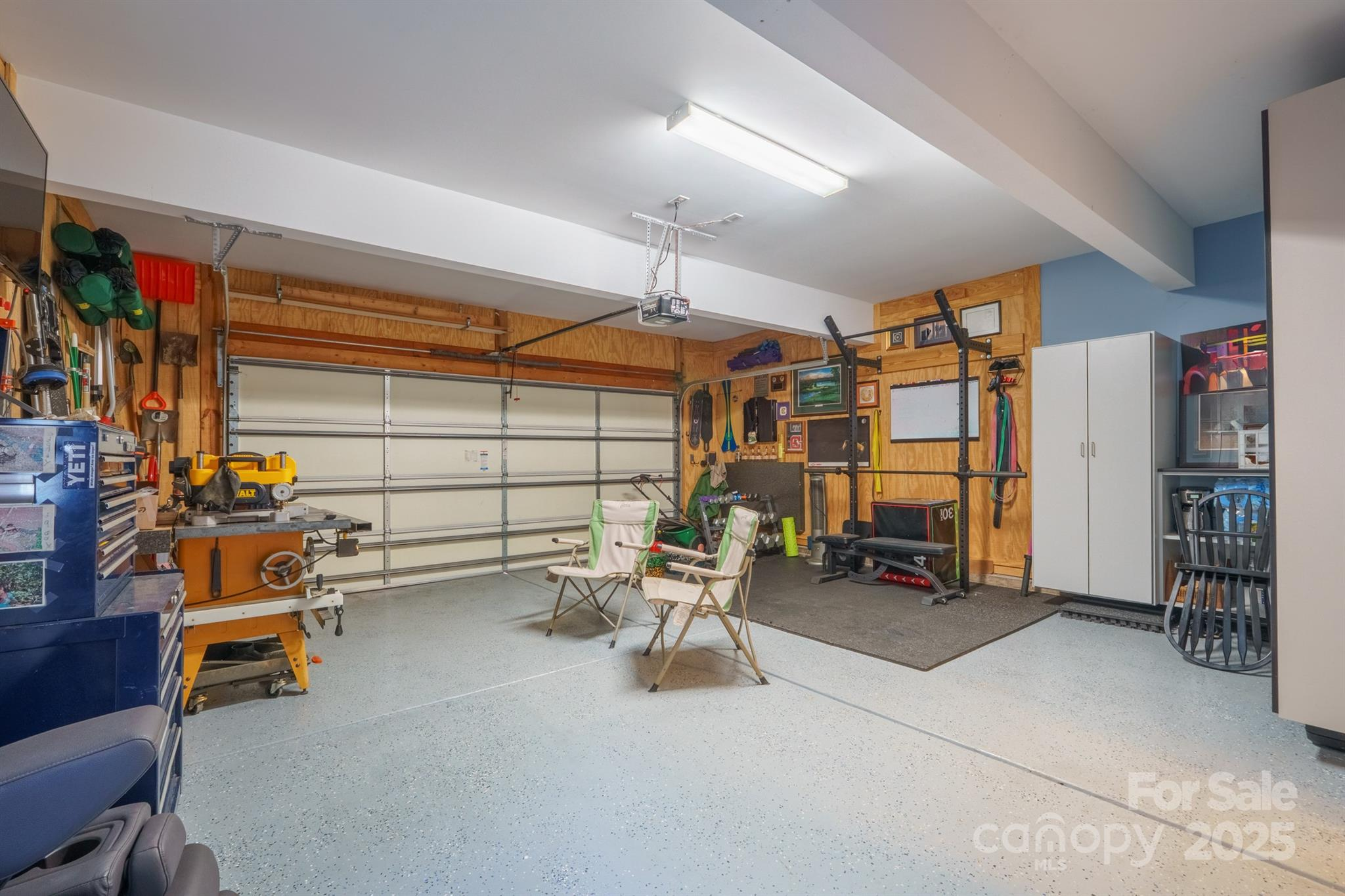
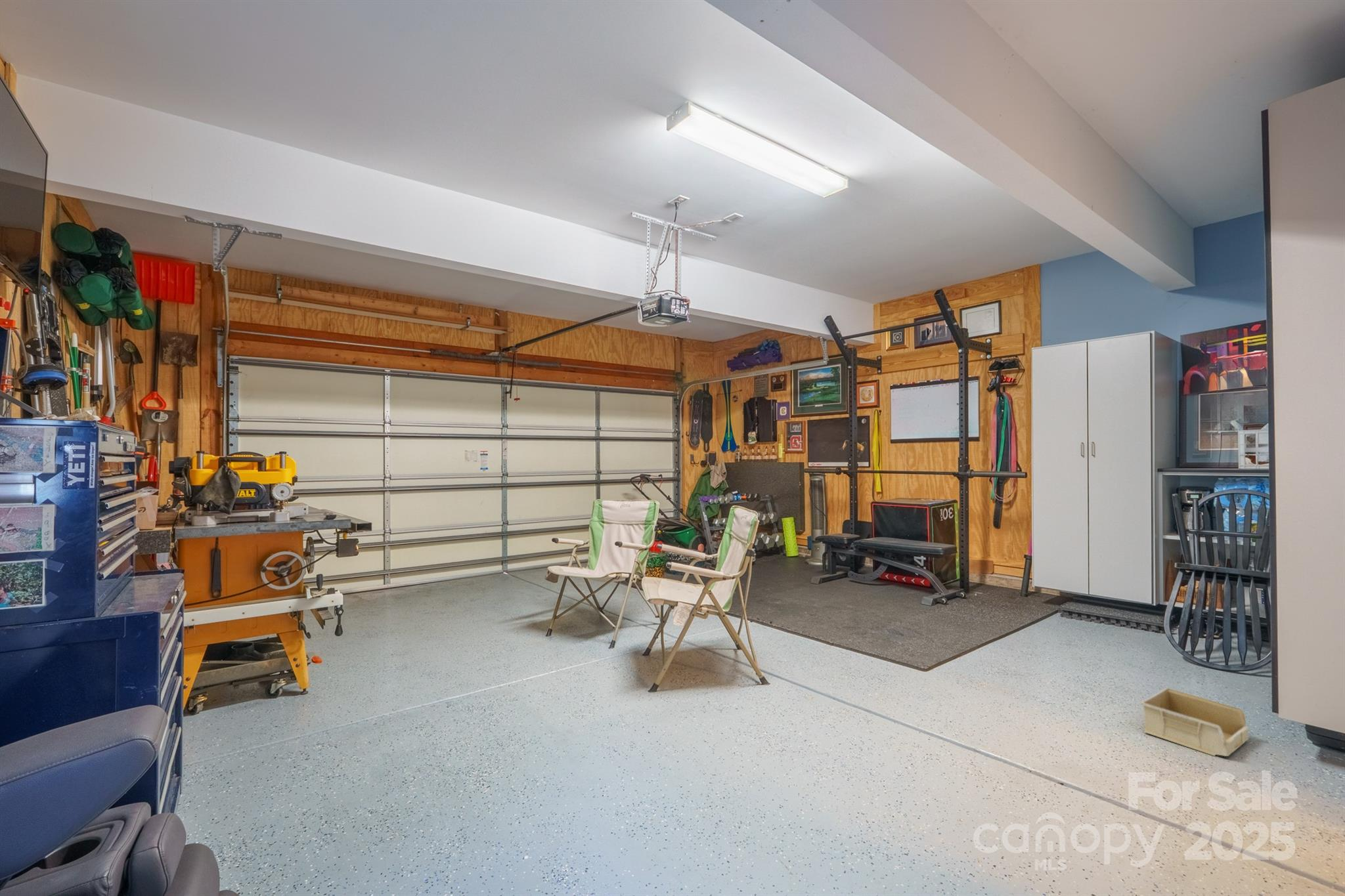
+ storage bin (1194, 721)
